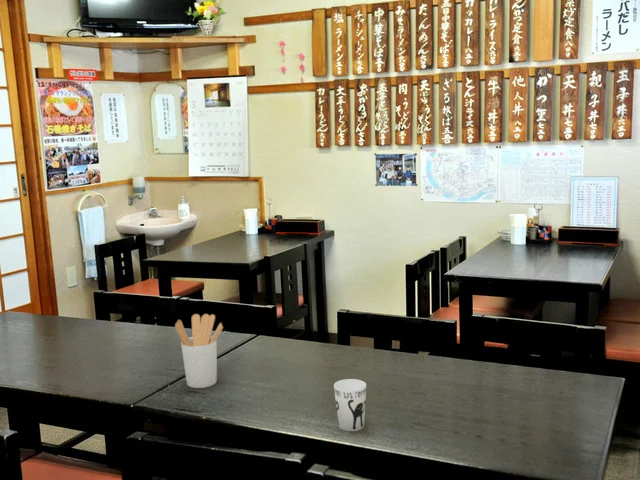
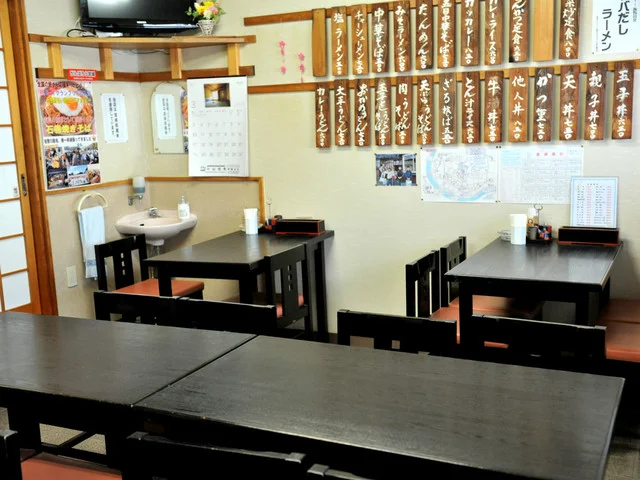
- cup (350, 405)
- utensil holder (201, 348)
